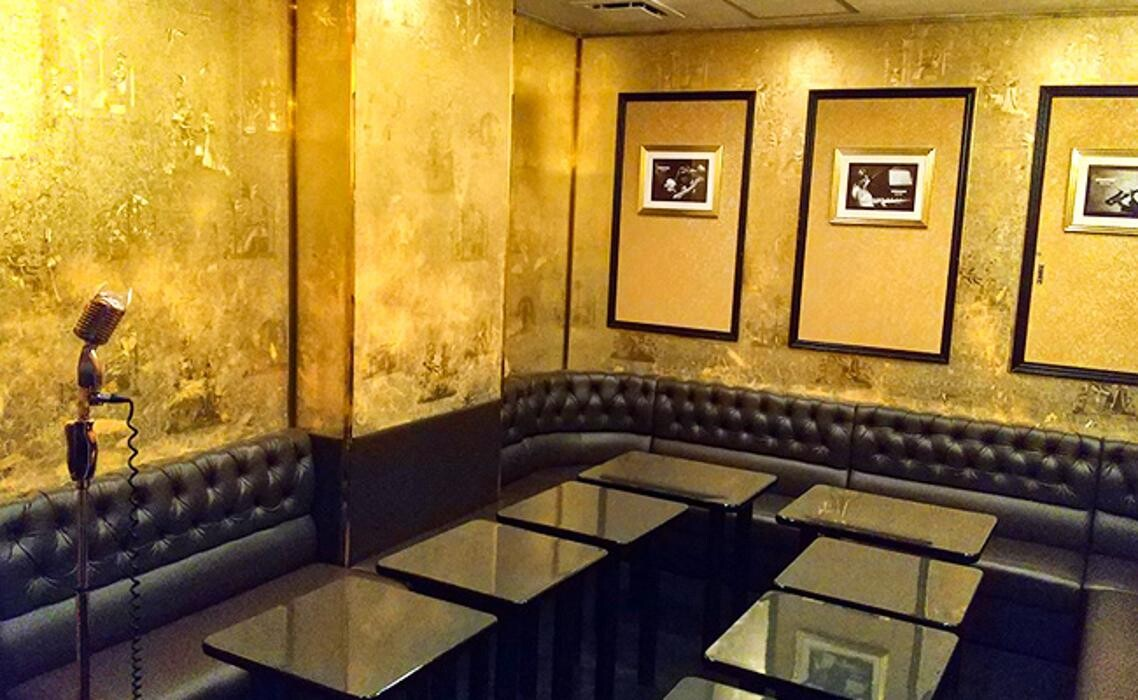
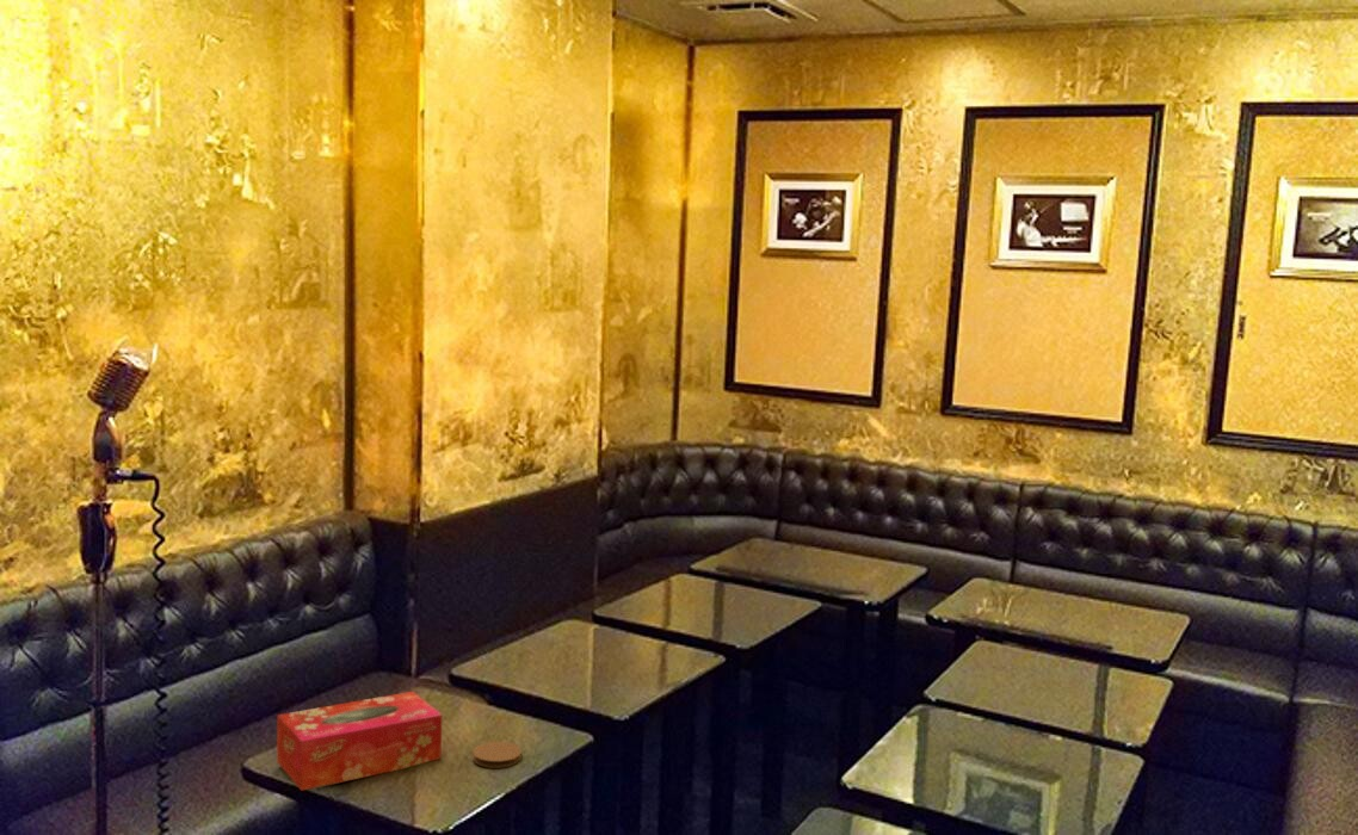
+ coaster (496, 754)
+ tissue box (359, 737)
